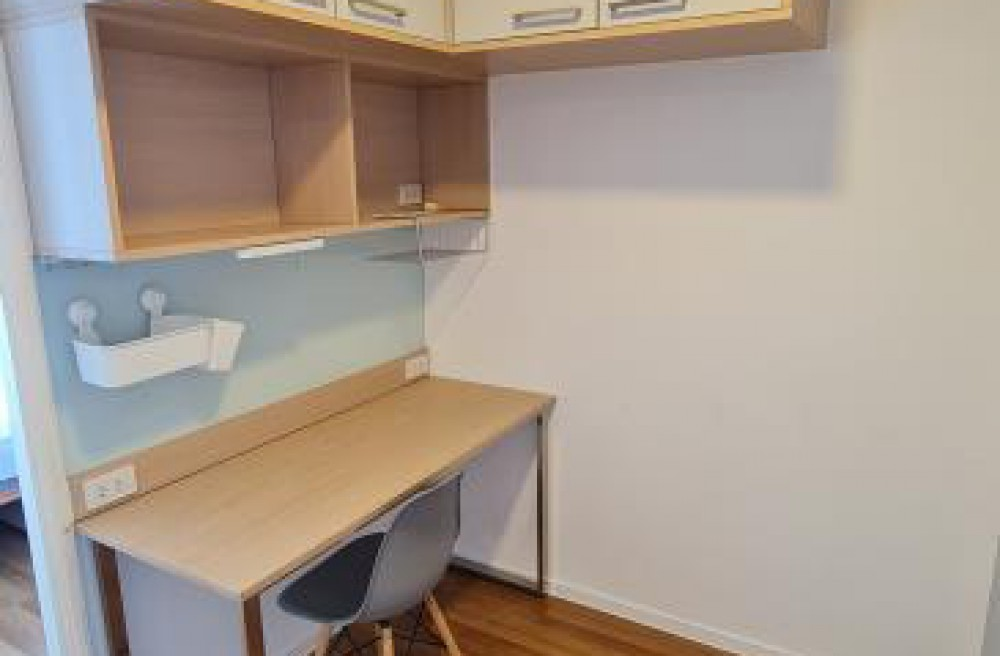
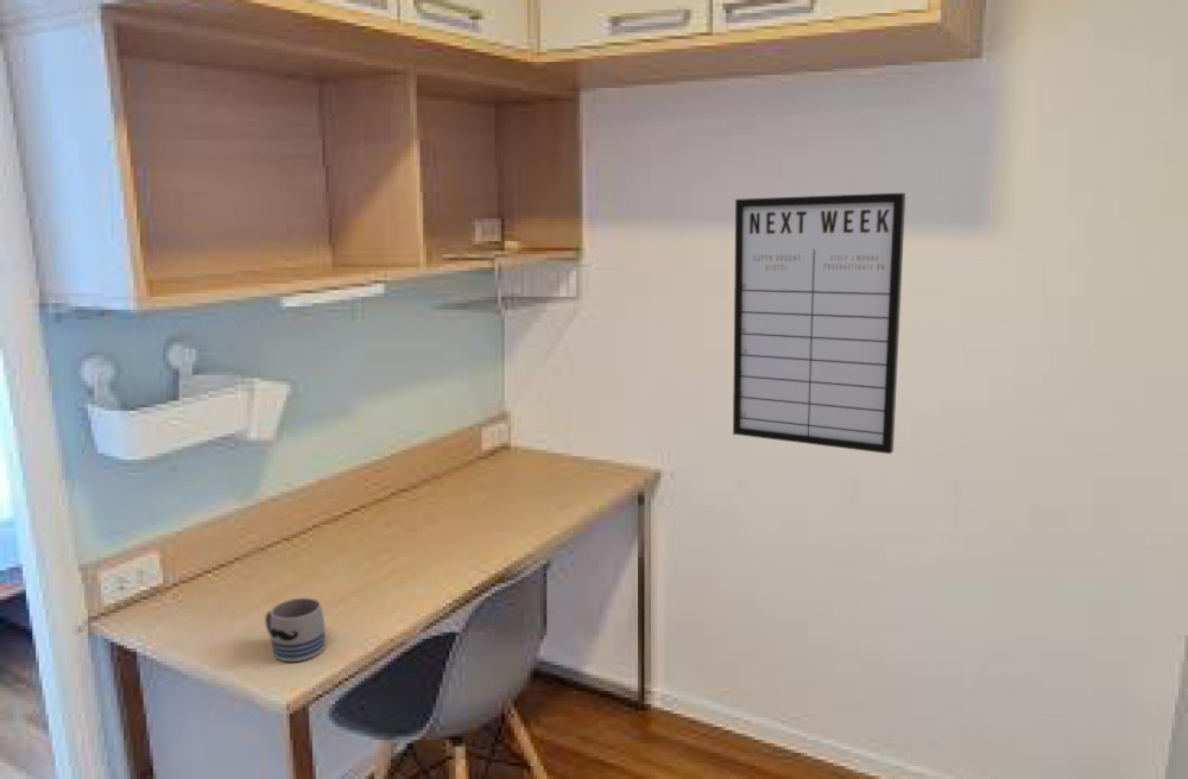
+ mug (291, 627)
+ writing board (813, 322)
